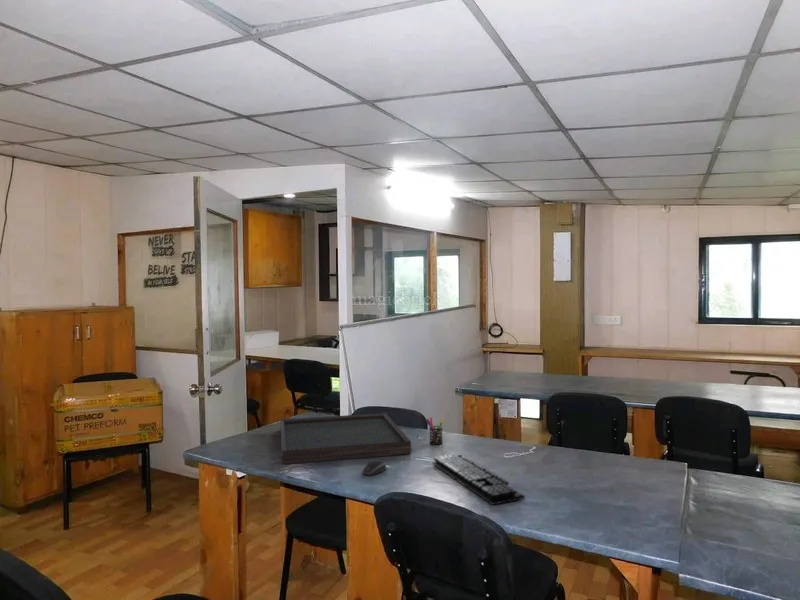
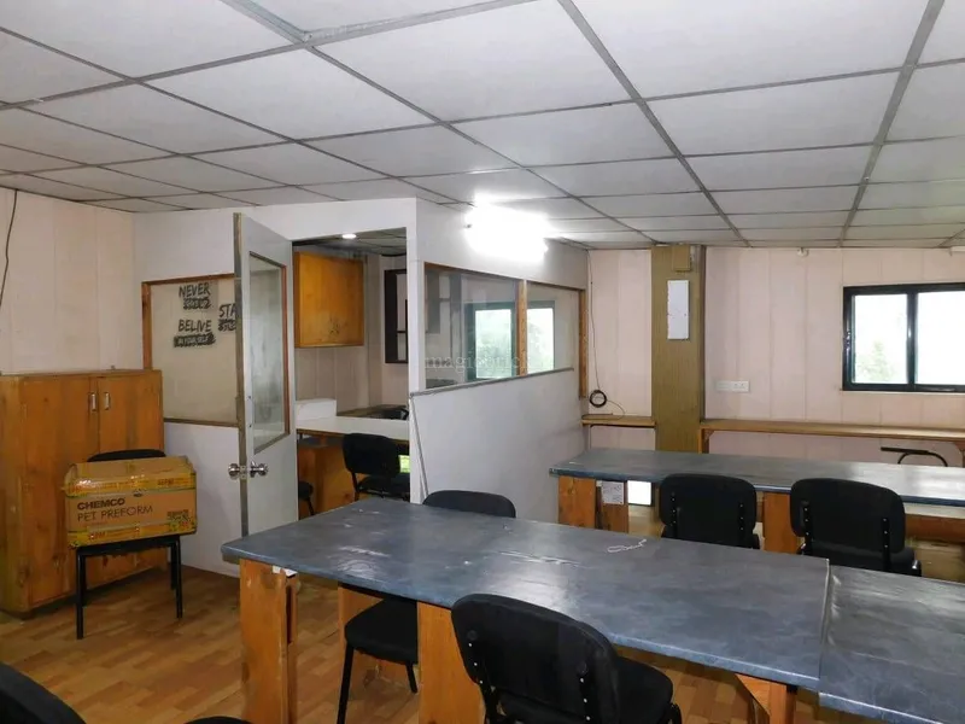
- pen holder (436, 430)
- computer mouse (374, 465)
- monitor (340, 435)
- keyboard (474, 476)
